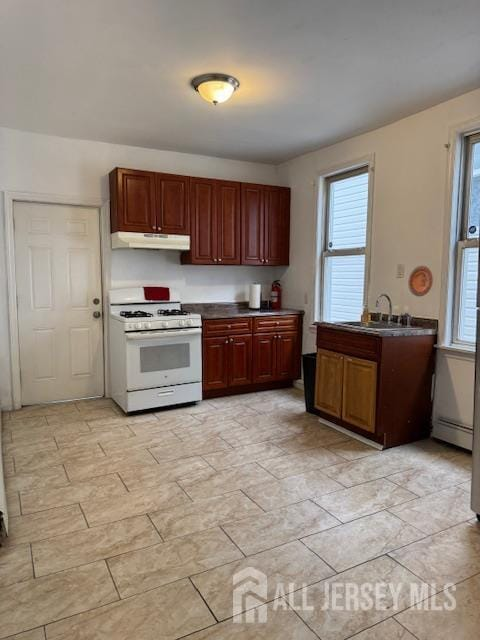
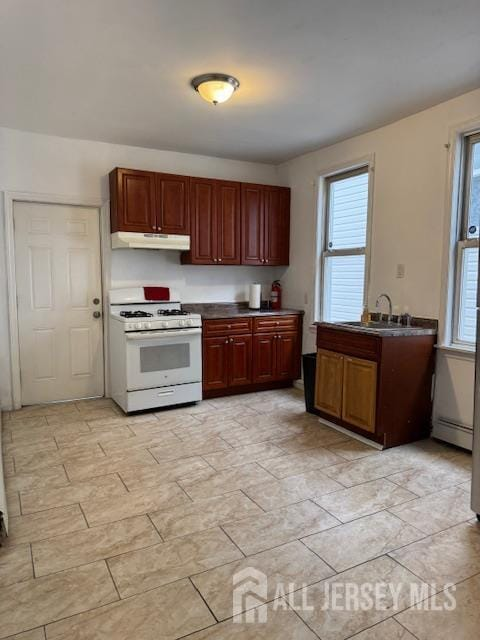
- decorative plate (420, 281)
